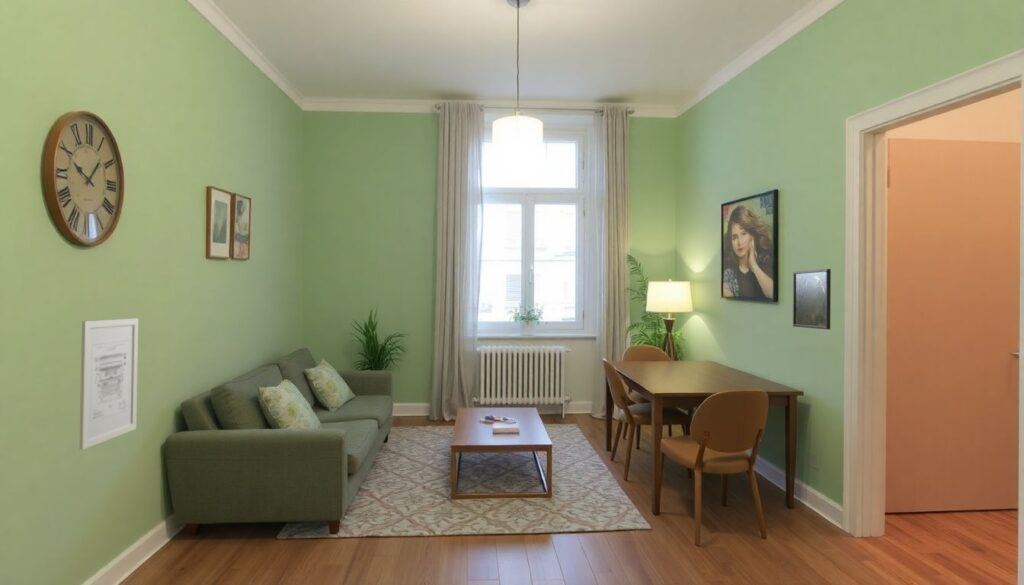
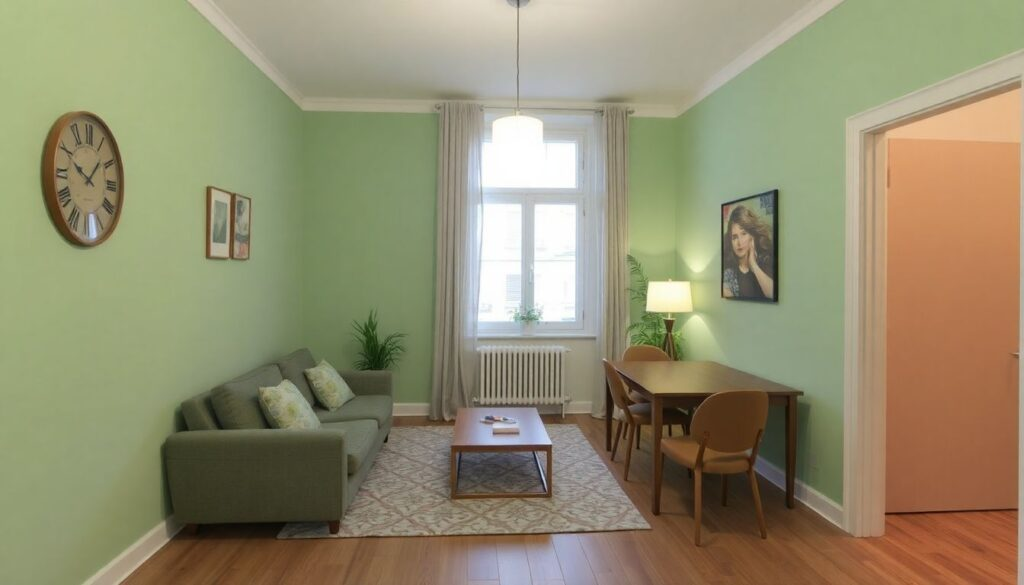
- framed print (810, 299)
- wall art (111, 379)
